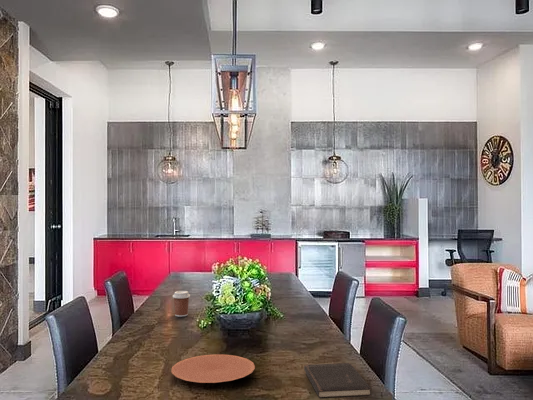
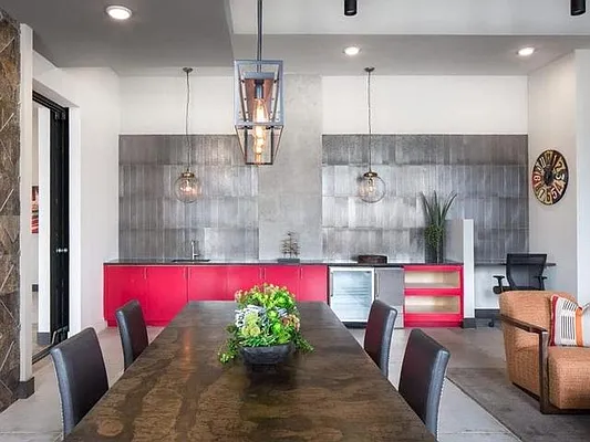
- coffee cup (181, 303)
- plate (213, 370)
- hardcover book (335, 379)
